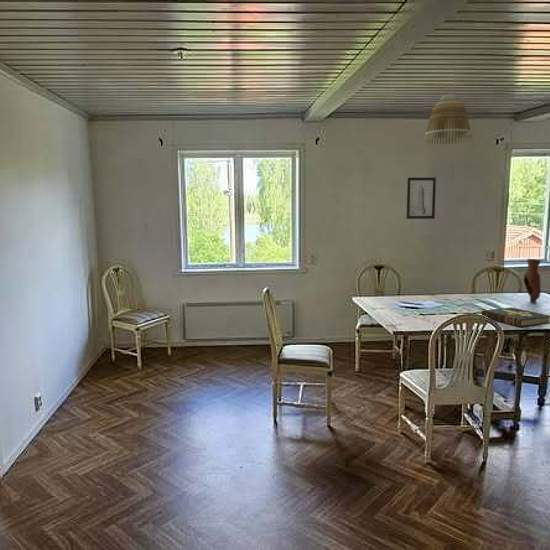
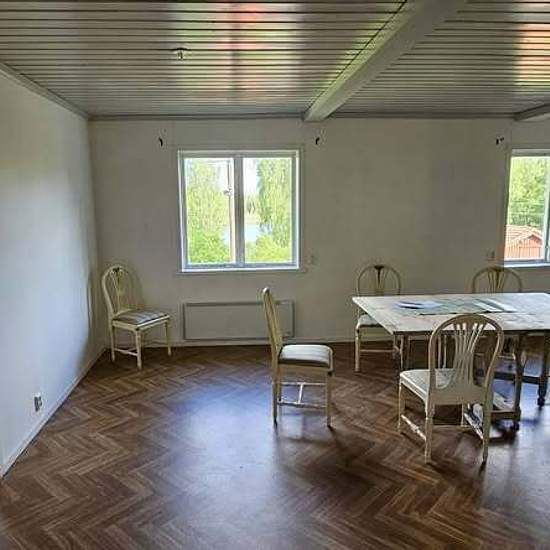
- book (515, 316)
- wall art (421, 198)
- lamp shade (449, 118)
- vase (531, 280)
